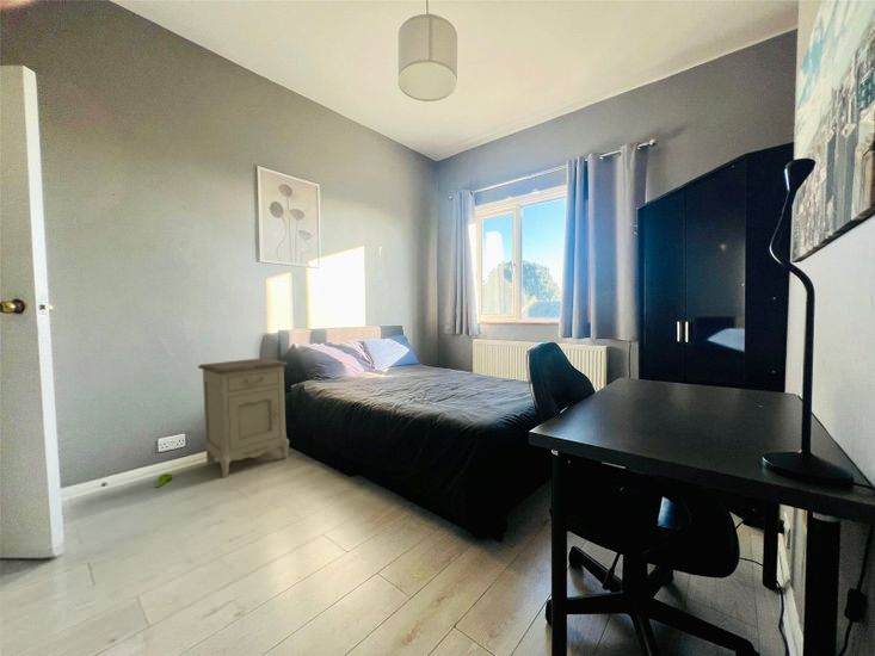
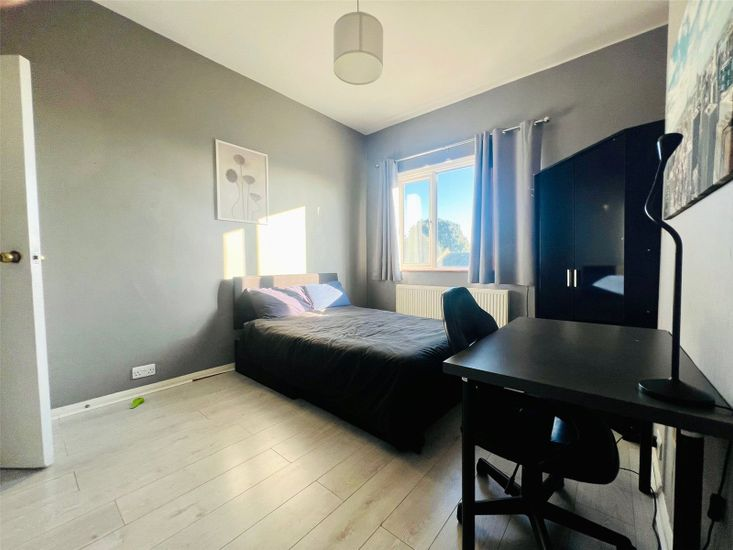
- nightstand (247, 411)
